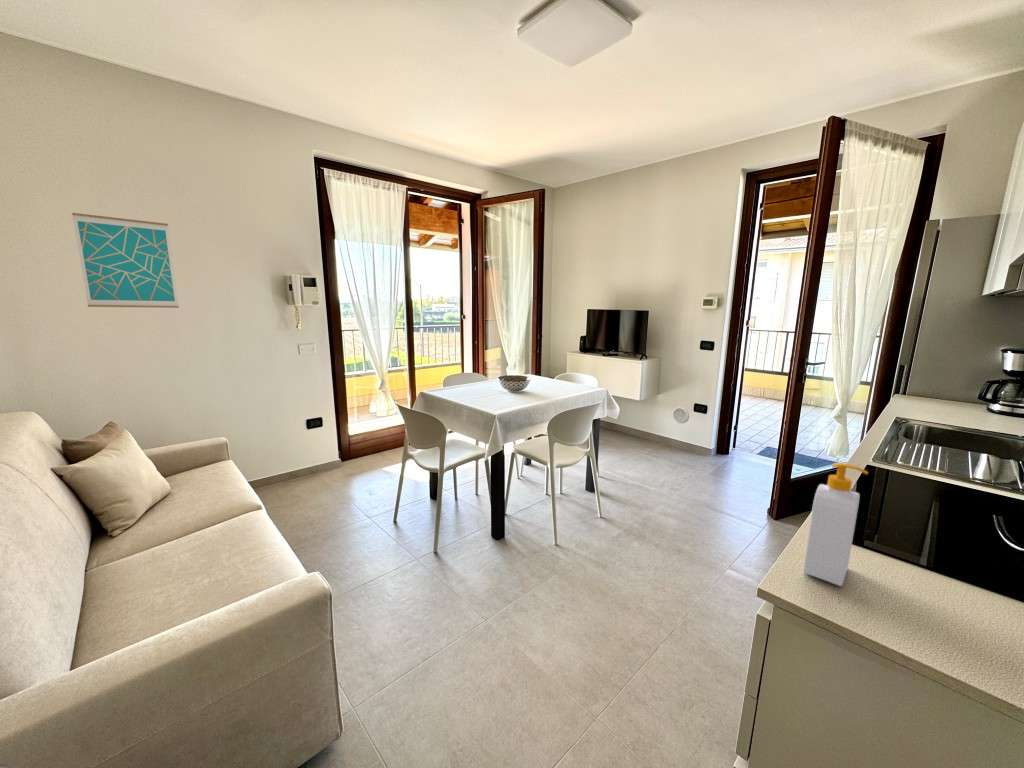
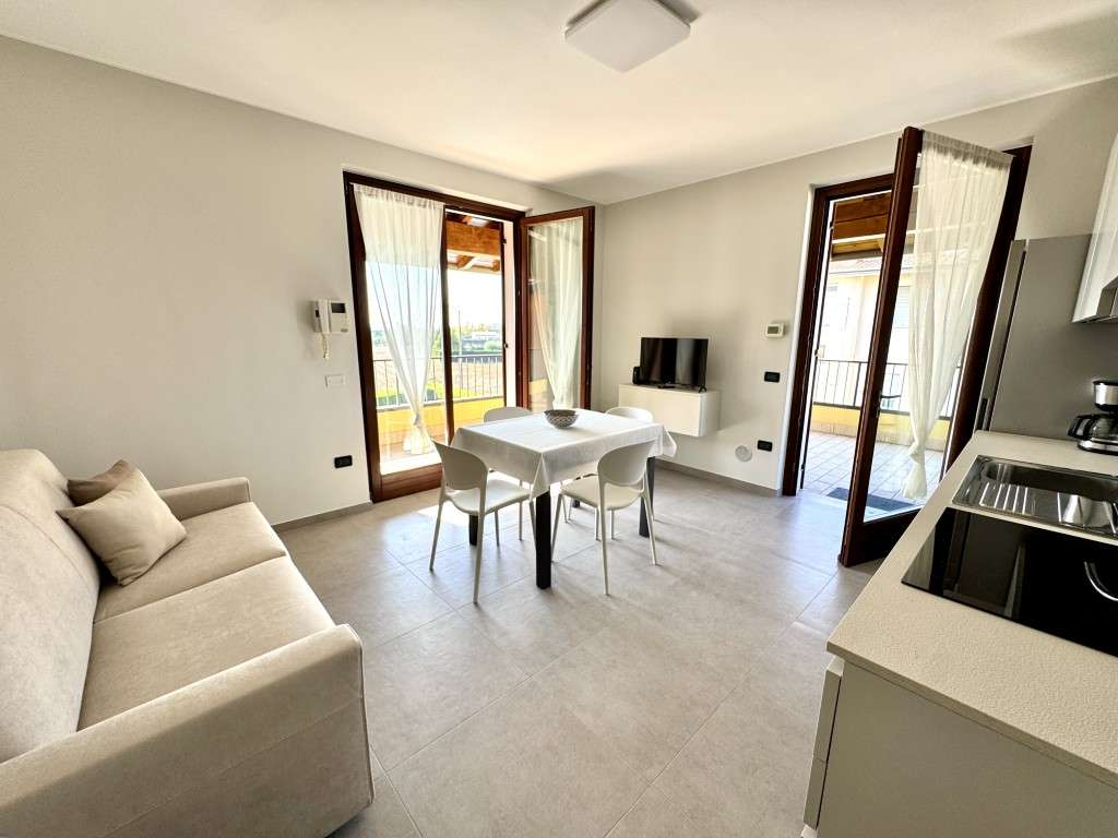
- soap bottle (836, 519)
- wall art (129, 263)
